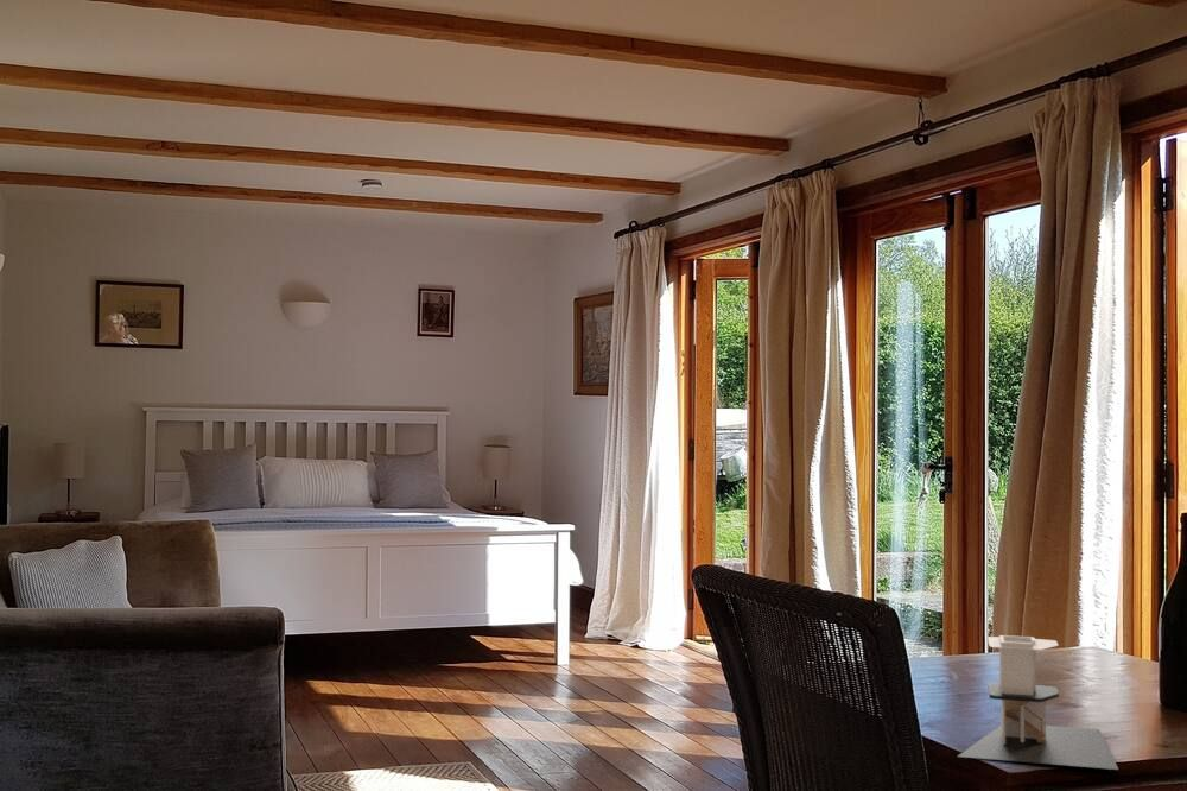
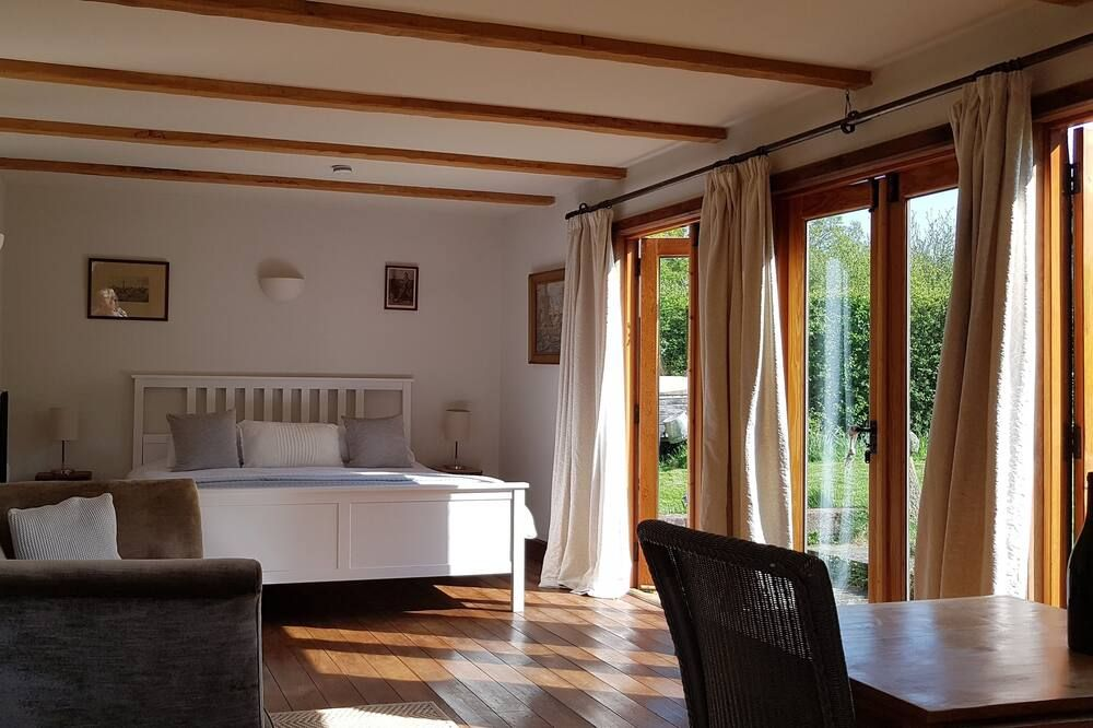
- architectural model (1023, 690)
